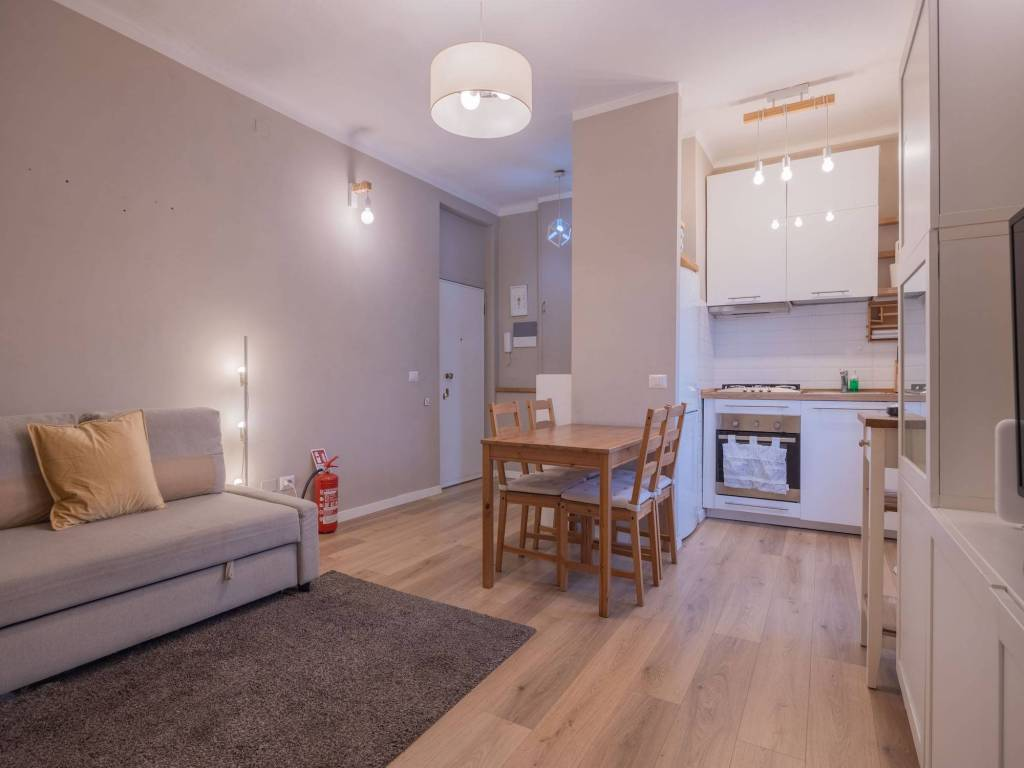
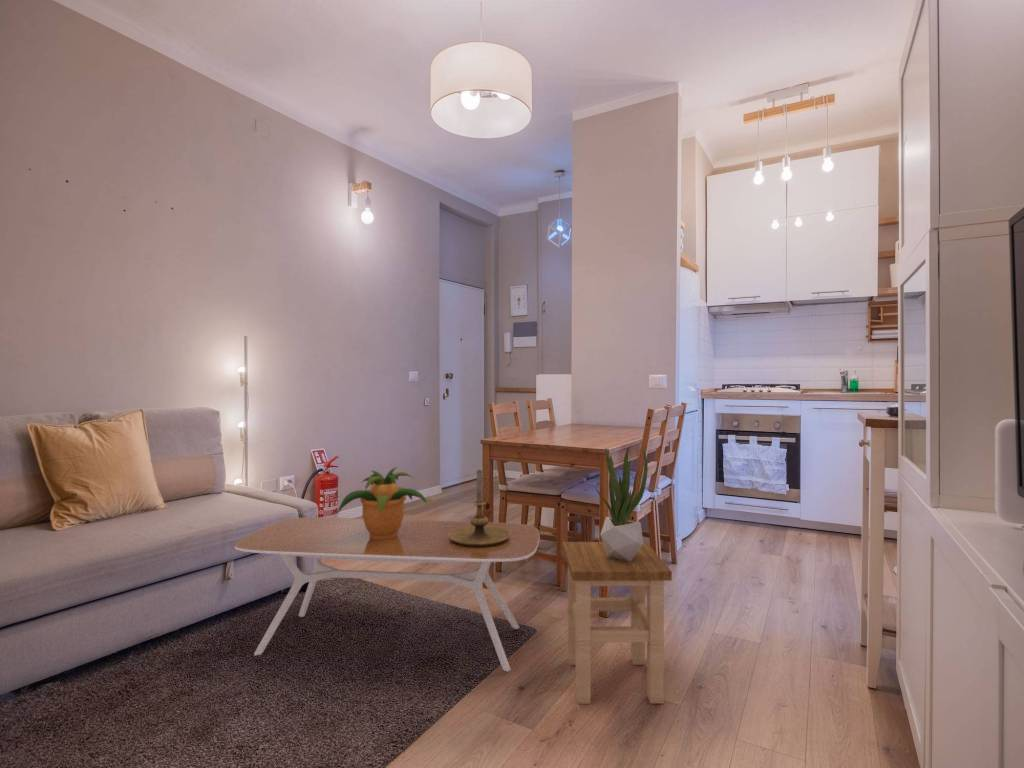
+ coffee table (393, 579)
+ stool (612, 610)
+ potted plant (388, 501)
+ candle holder (479, 503)
+ potted plant (624, 502)
